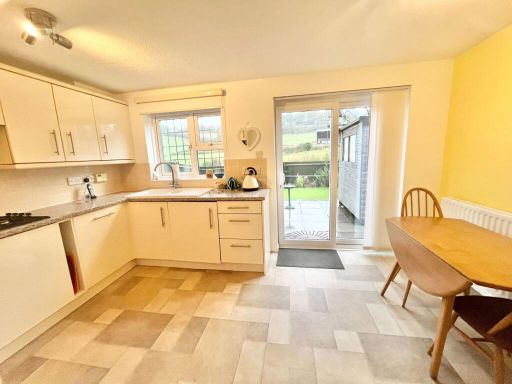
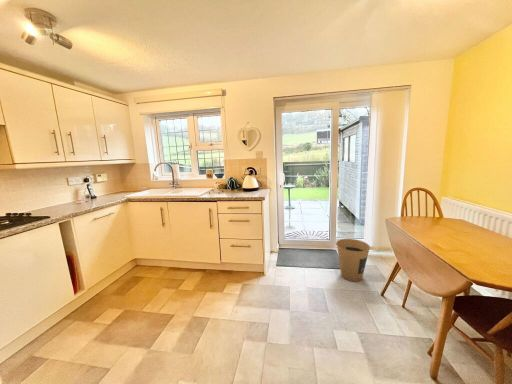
+ trash can (352, 260)
